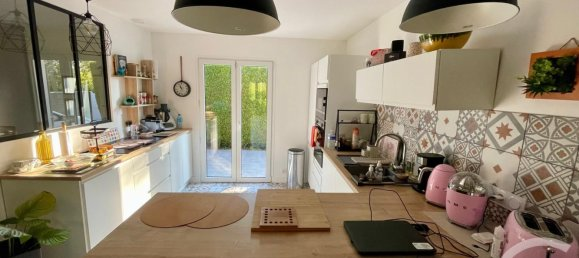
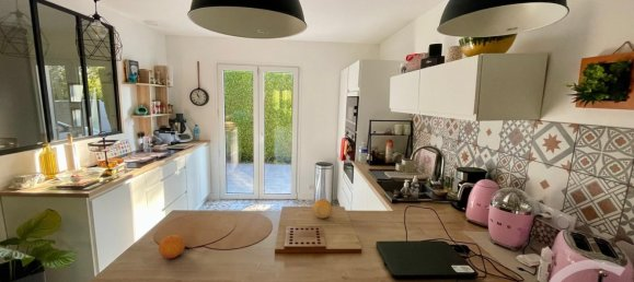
+ fruit (172, 246)
+ fruit (322, 208)
